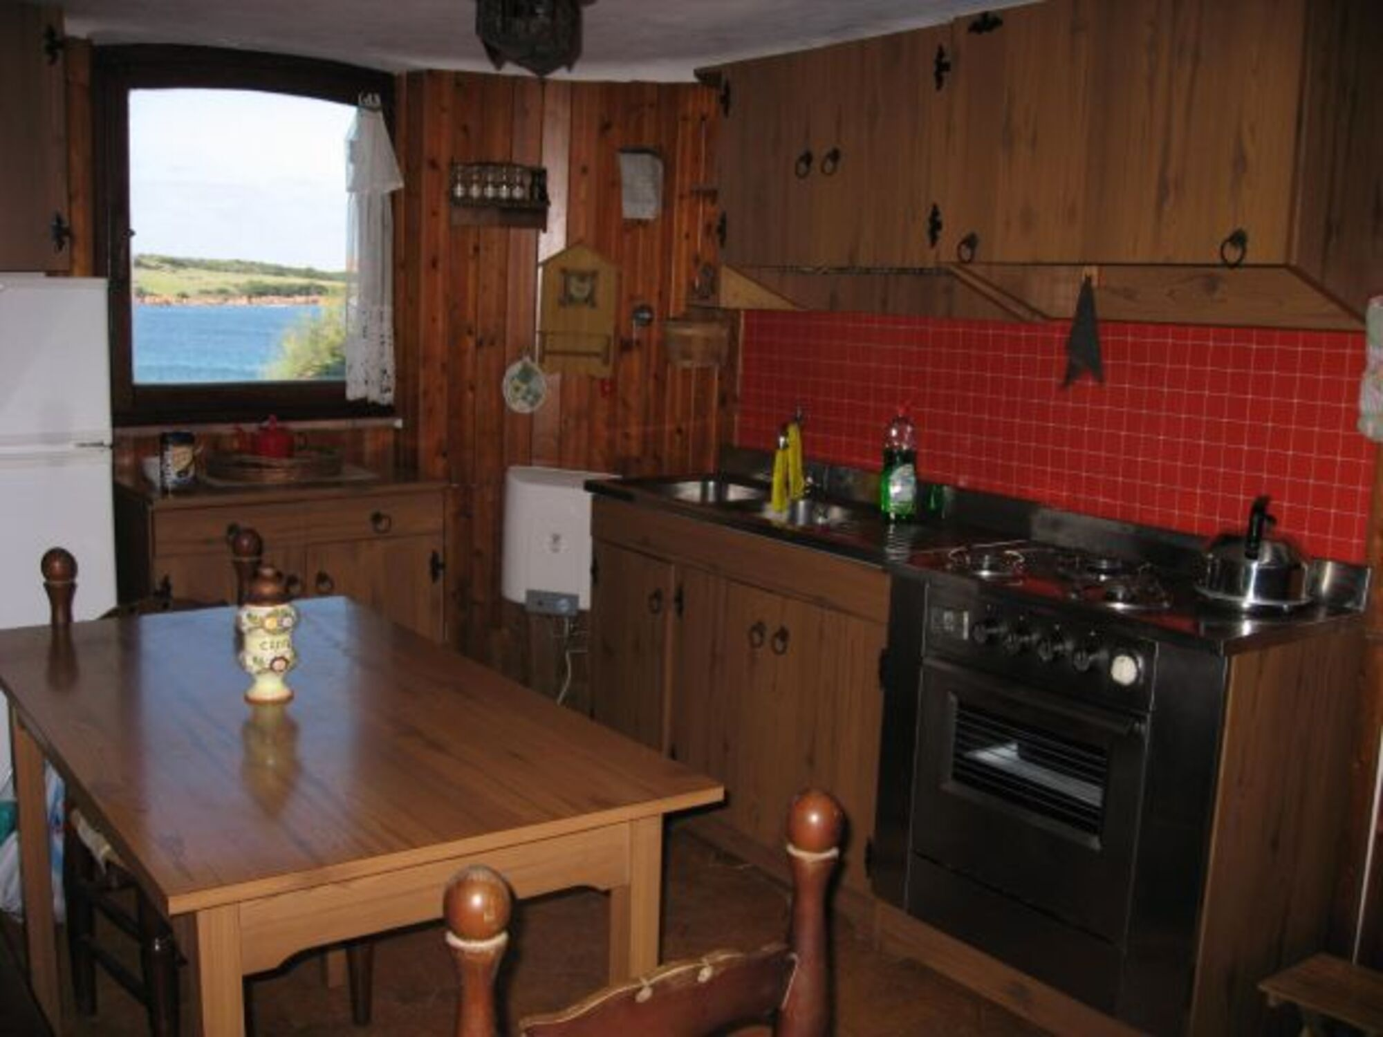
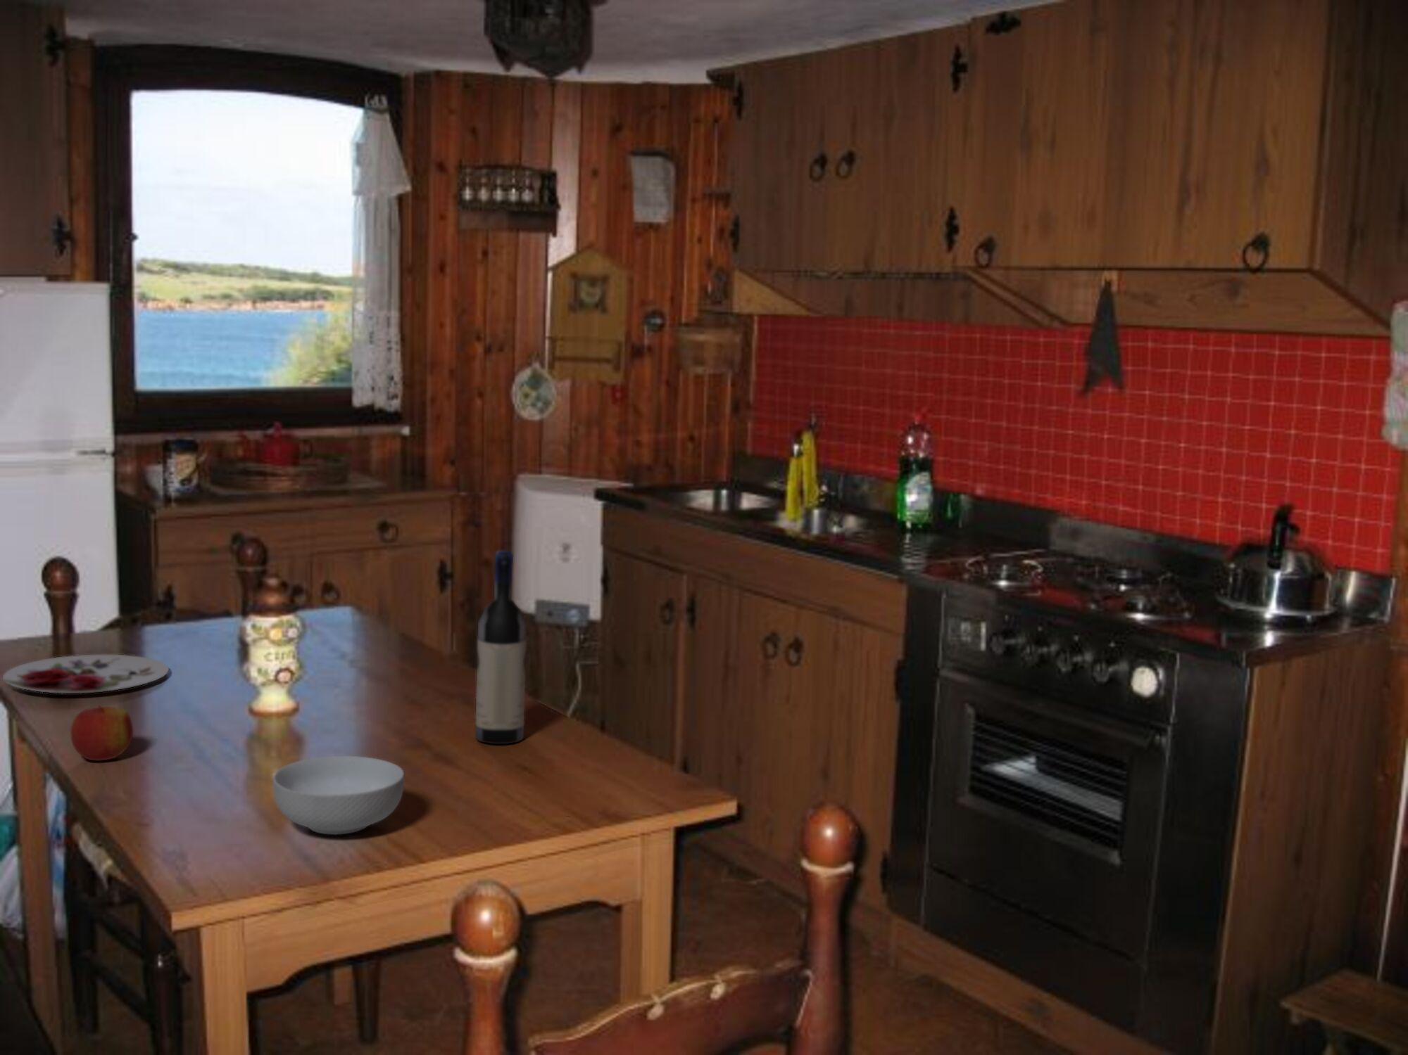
+ wine bottle (501, 645)
+ plate (88, 670)
+ apple (101, 731)
+ cereal bowl (338, 799)
